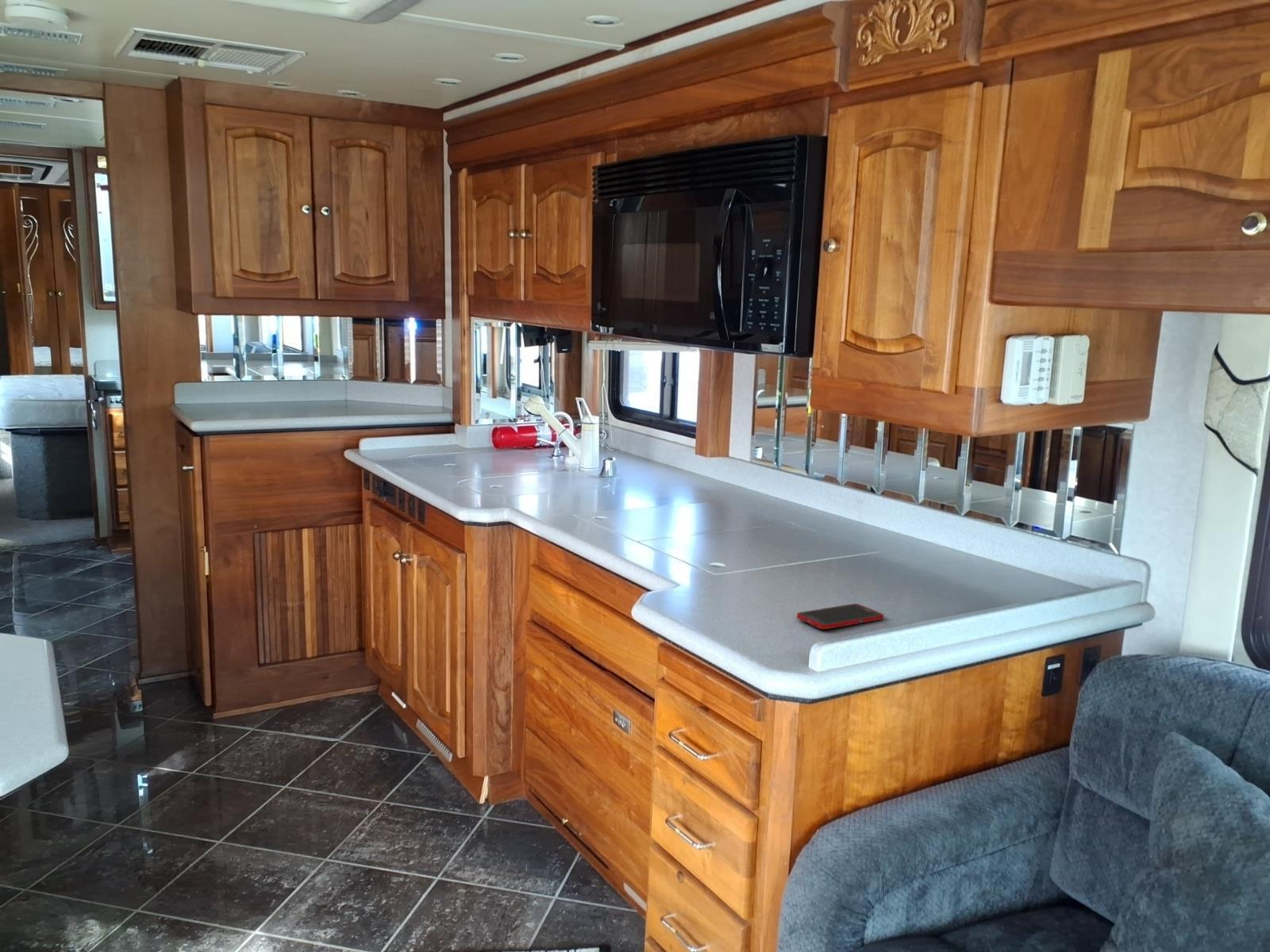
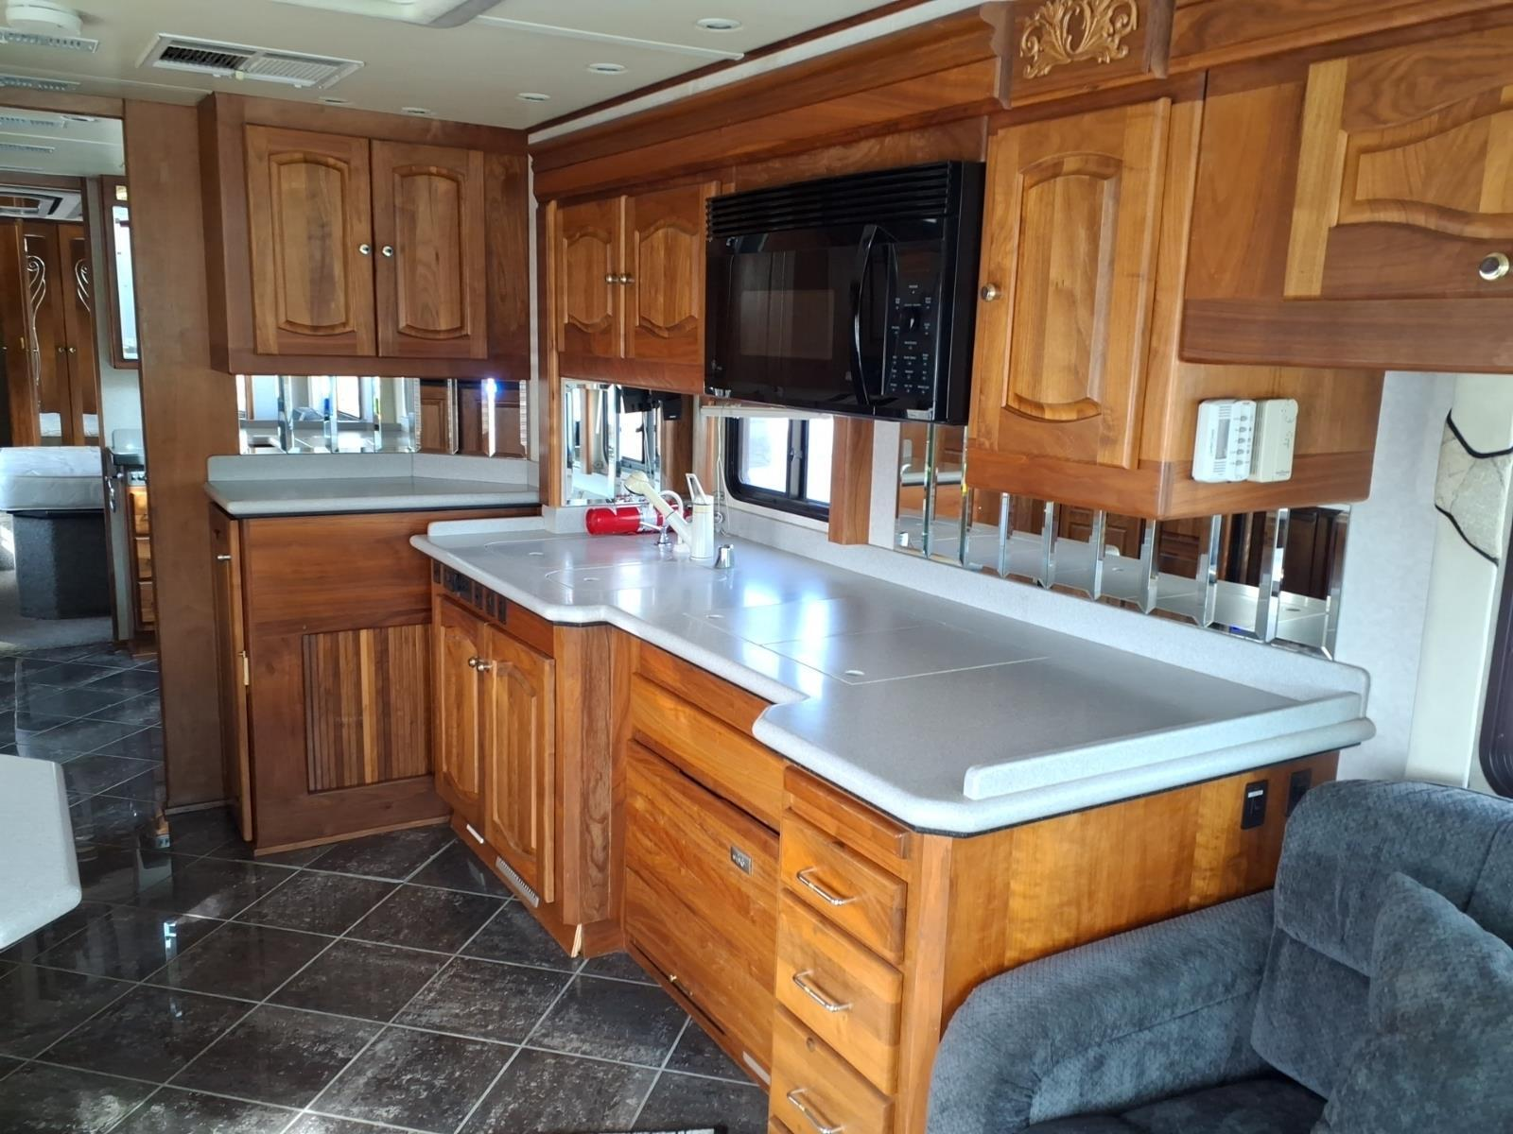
- cell phone (840, 616)
